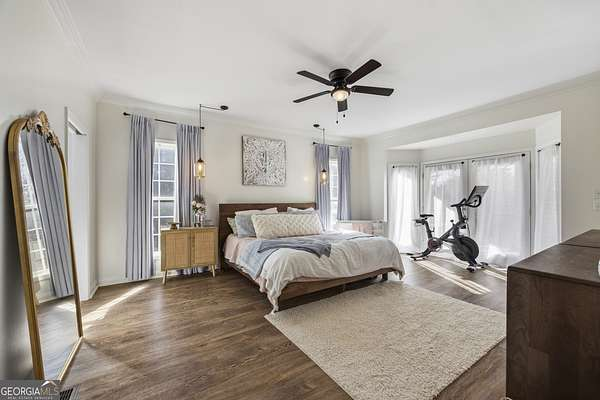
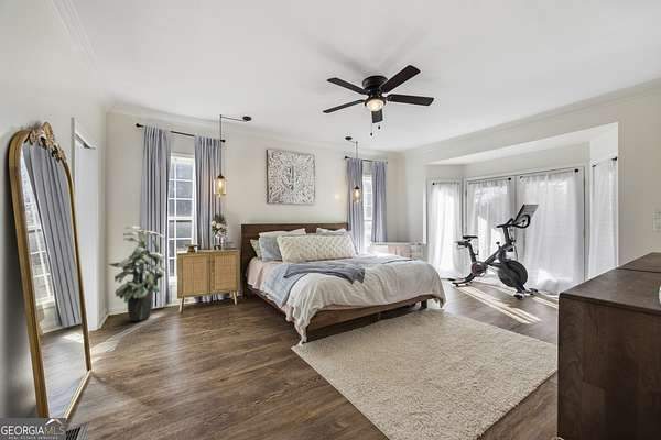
+ indoor plant (138, 272)
